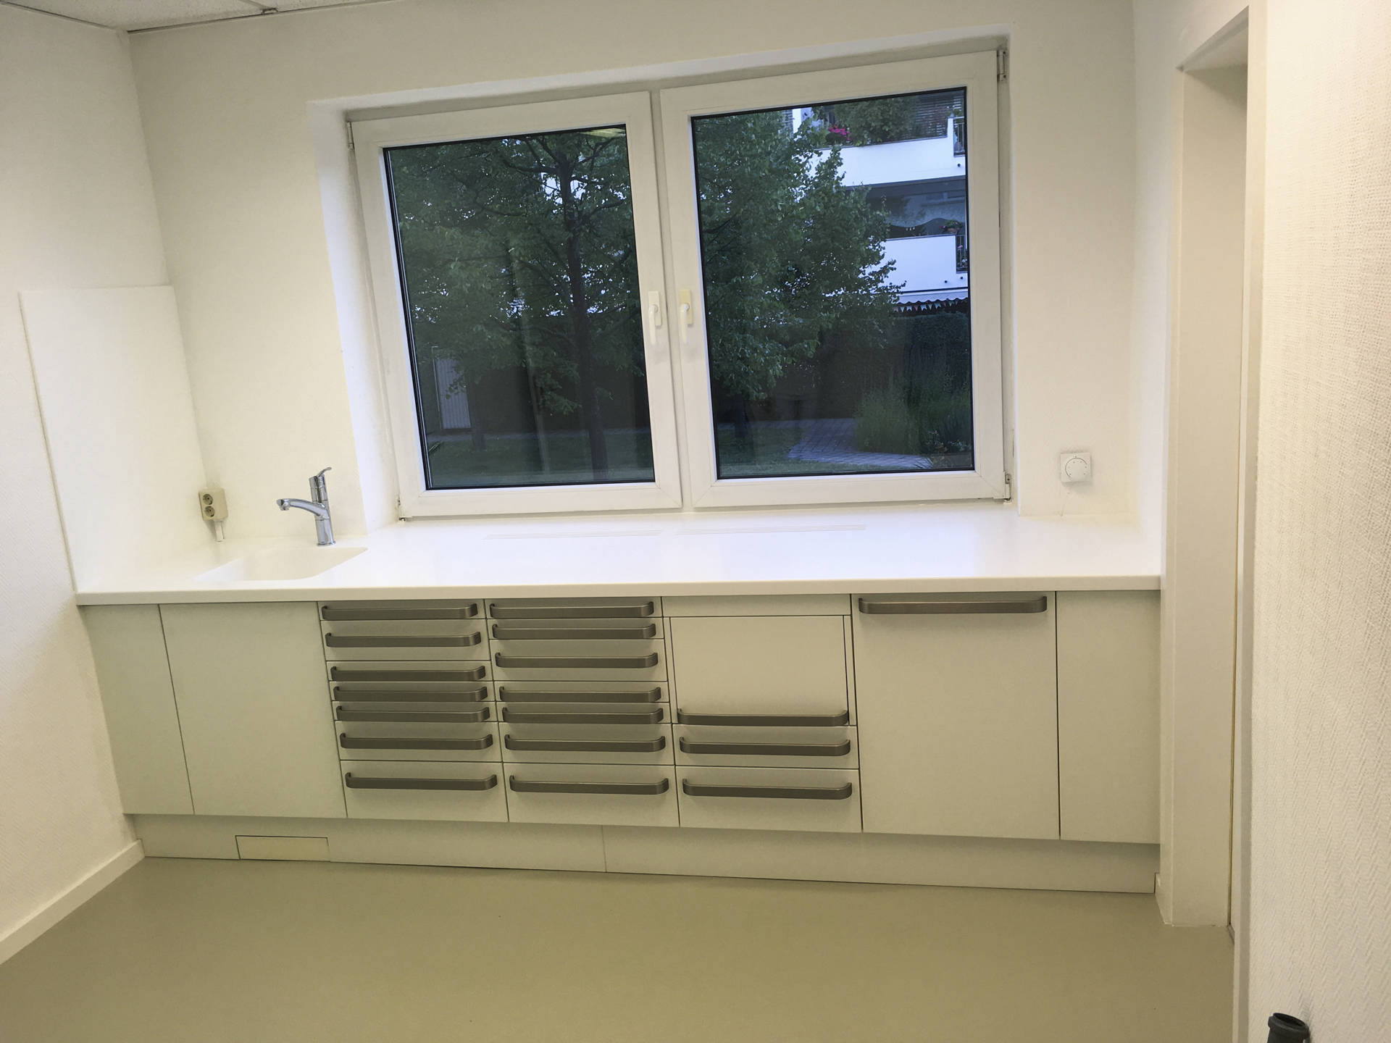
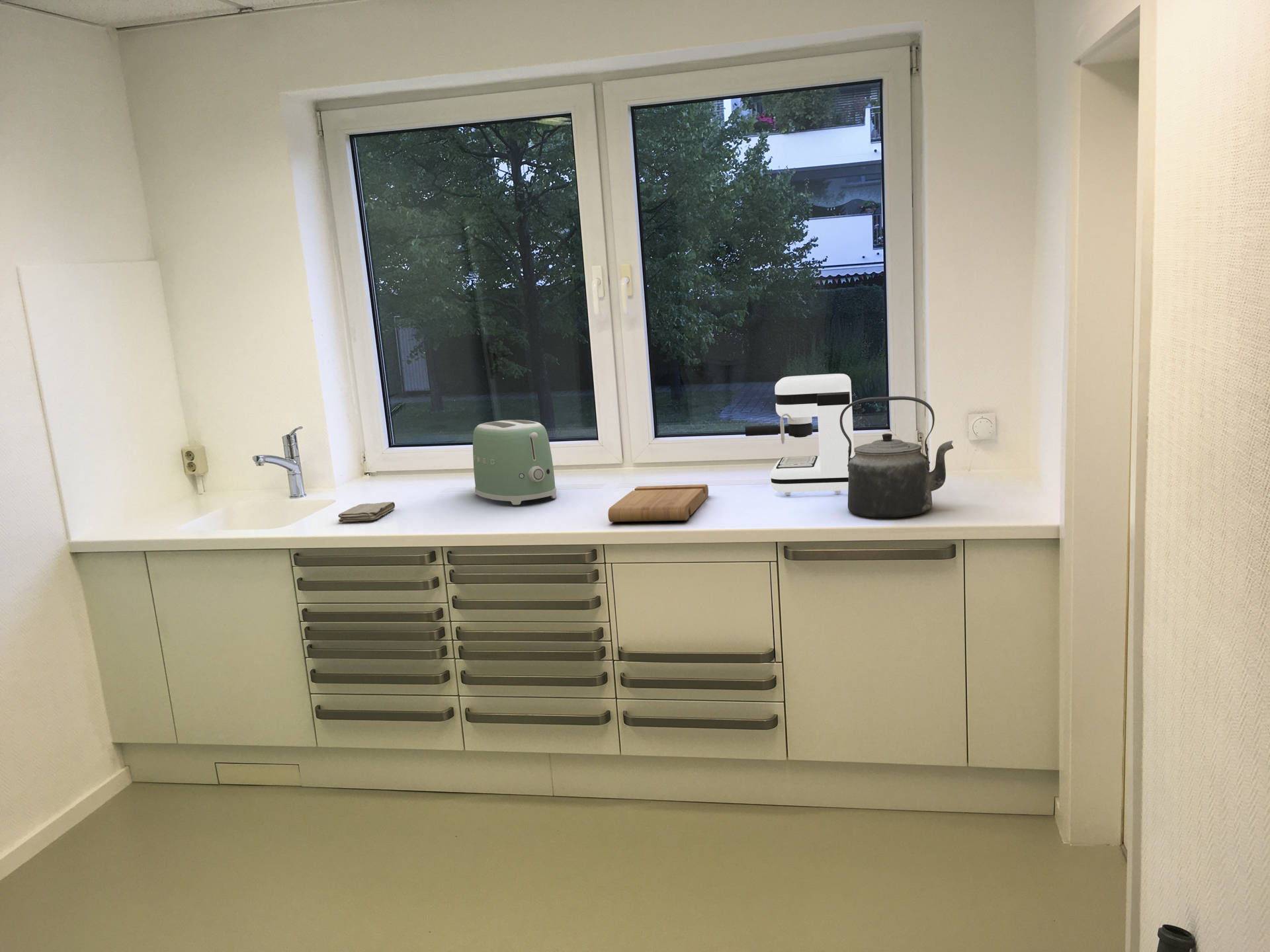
+ kettle (896, 454)
+ cutting board (660, 502)
+ washcloth (366, 511)
+ toaster (511, 459)
+ coffee maker (811, 433)
